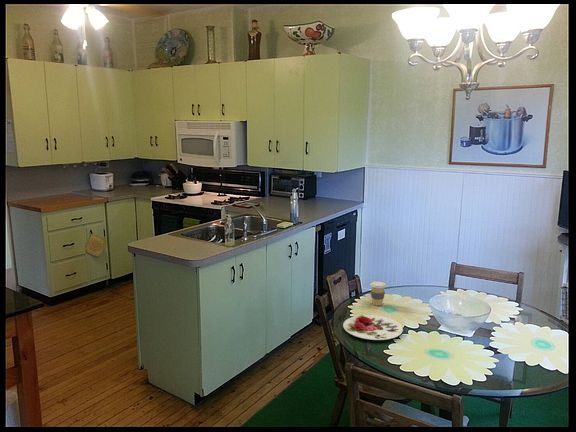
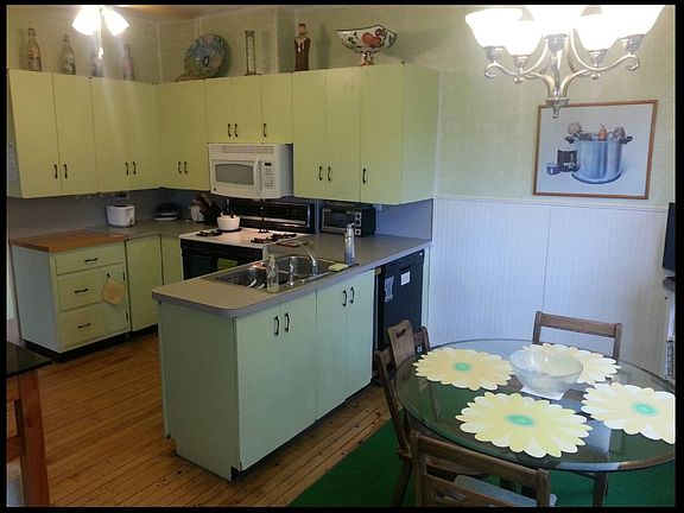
- coffee cup (377, 293)
- plate (372, 326)
